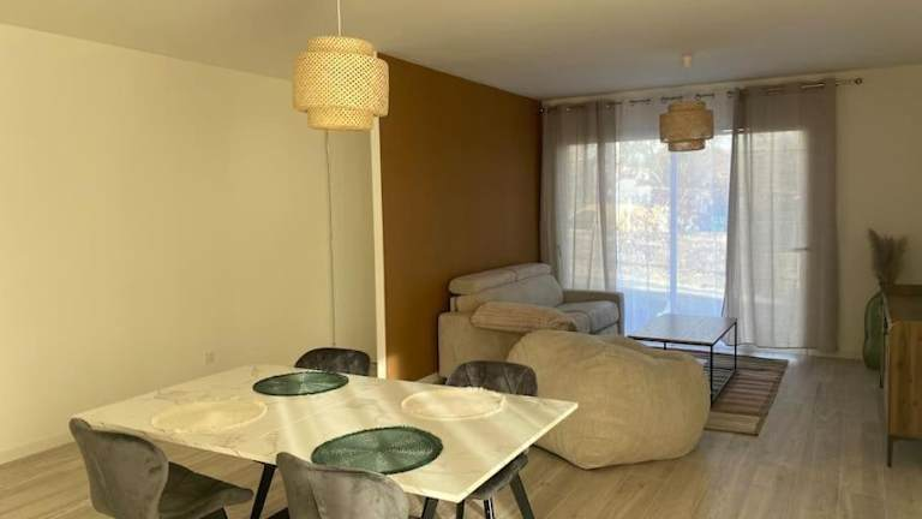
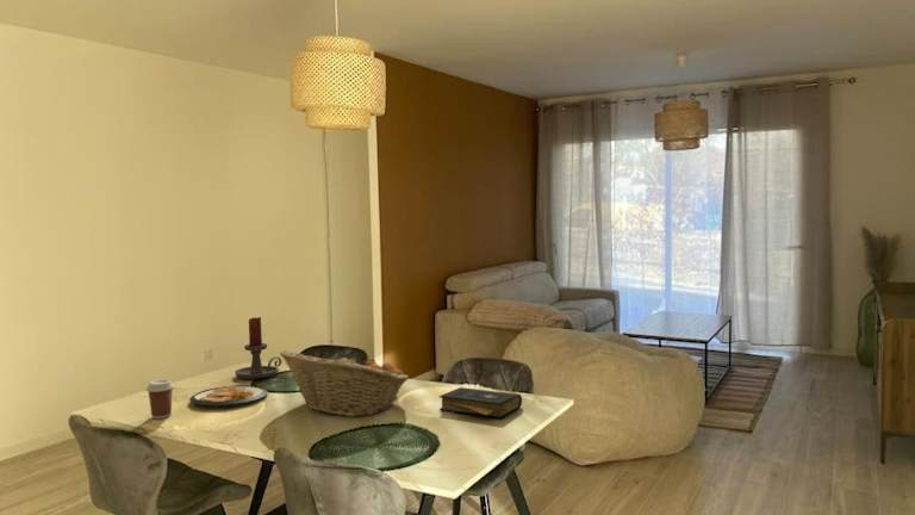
+ coffee cup (160, 398)
+ book (478, 402)
+ candle holder (260, 345)
+ dish (229, 393)
+ fruit basket (343, 376)
